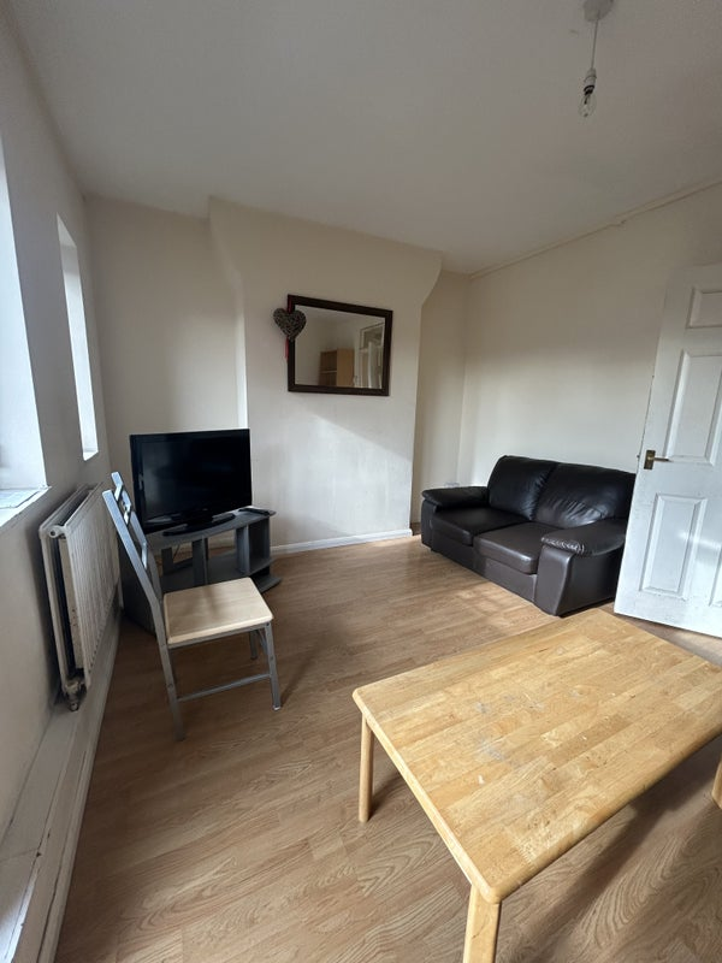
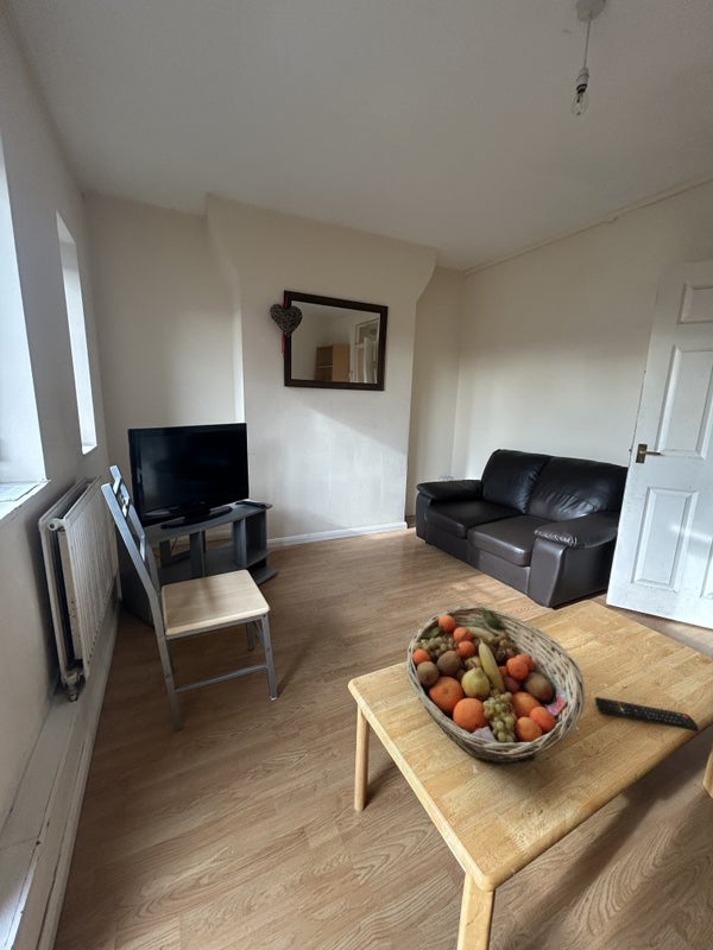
+ fruit basket (485, 676)
+ remote control (644, 714)
